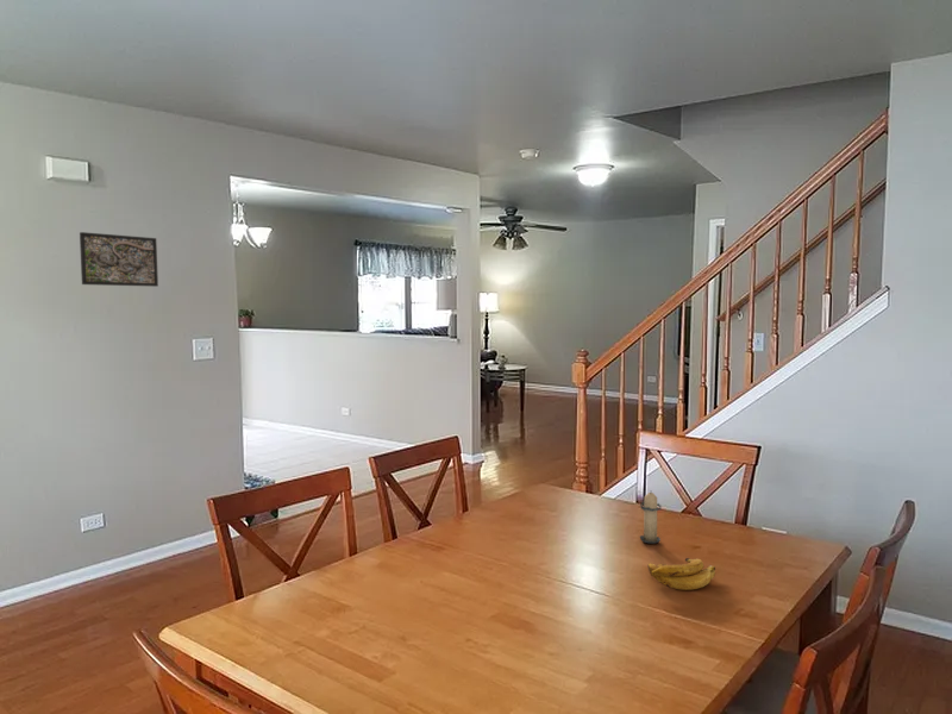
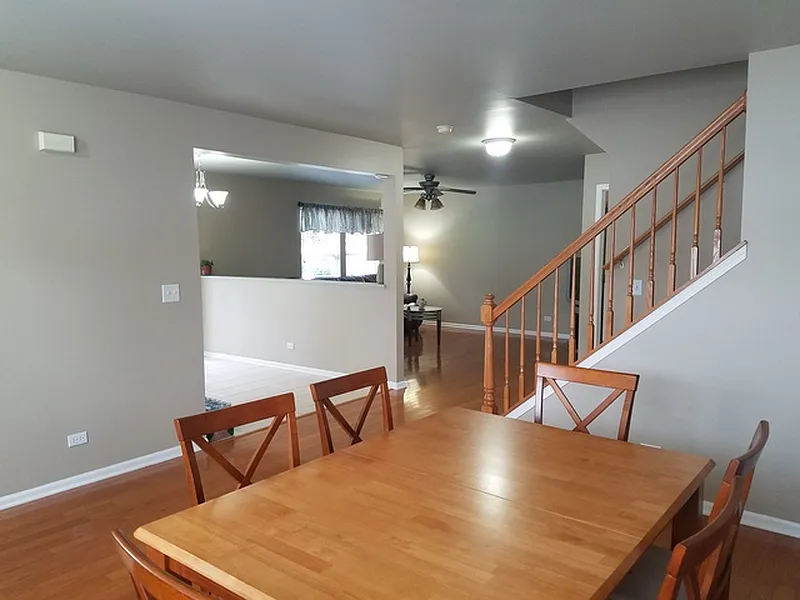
- candle (650, 515)
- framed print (120, 259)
- banana (681, 568)
